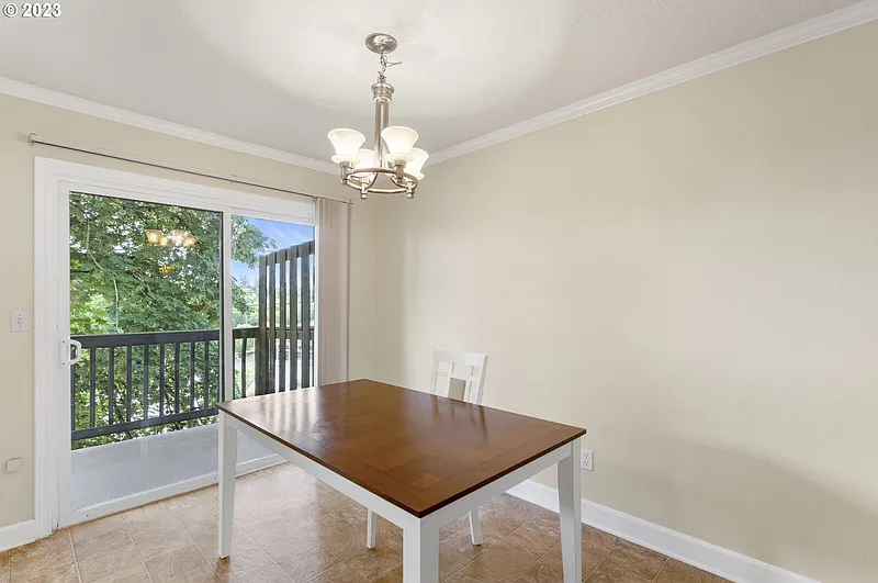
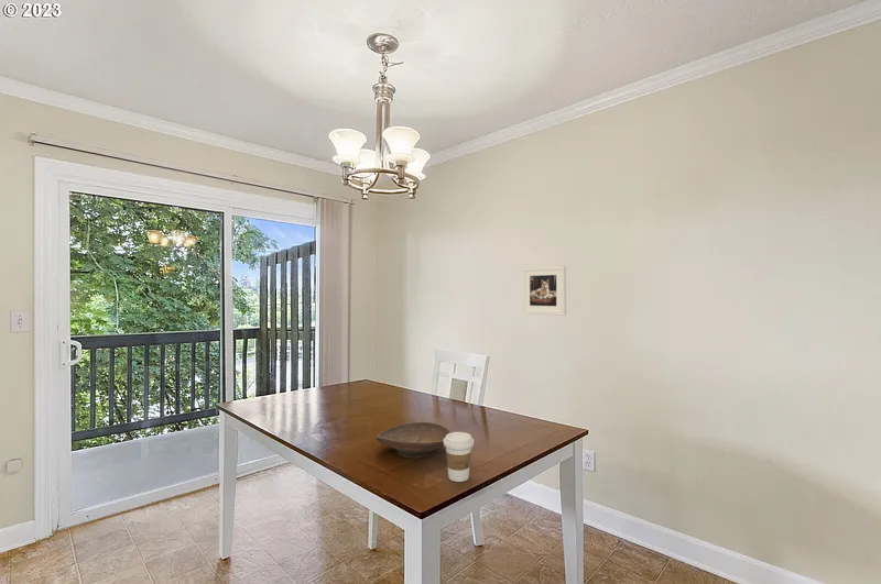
+ decorative bowl (414, 440)
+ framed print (543, 290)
+ coffee cup (458, 456)
